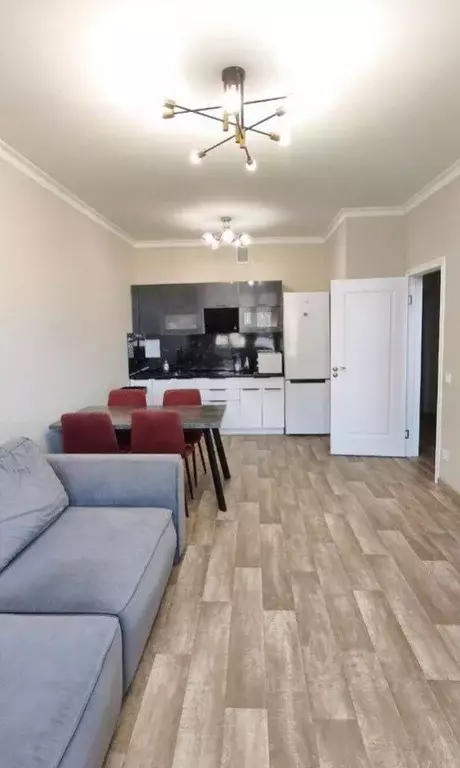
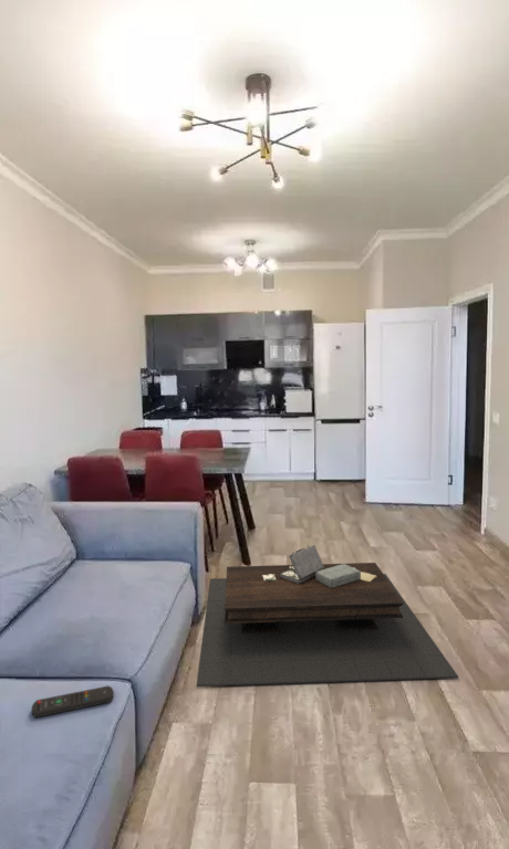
+ remote control (73, 701)
+ coffee table (310, 586)
